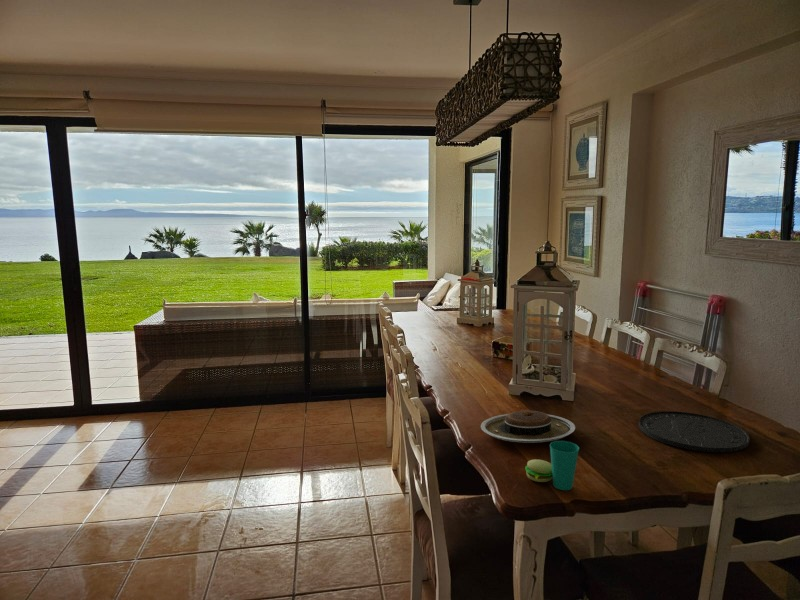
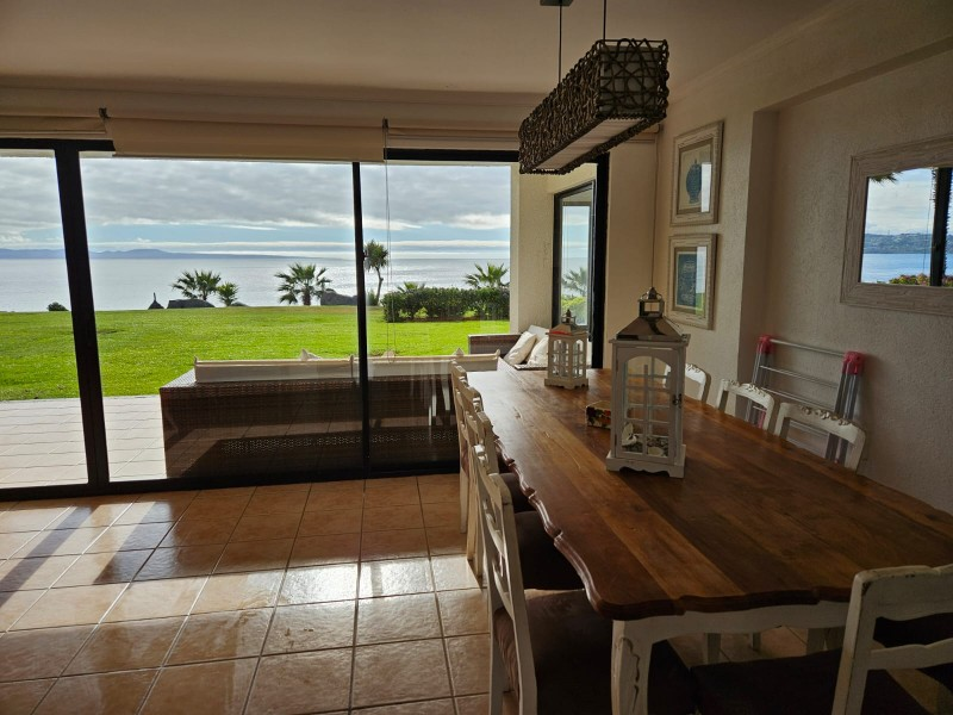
- cup (551, 462)
- plate (527, 424)
- plate (691, 430)
